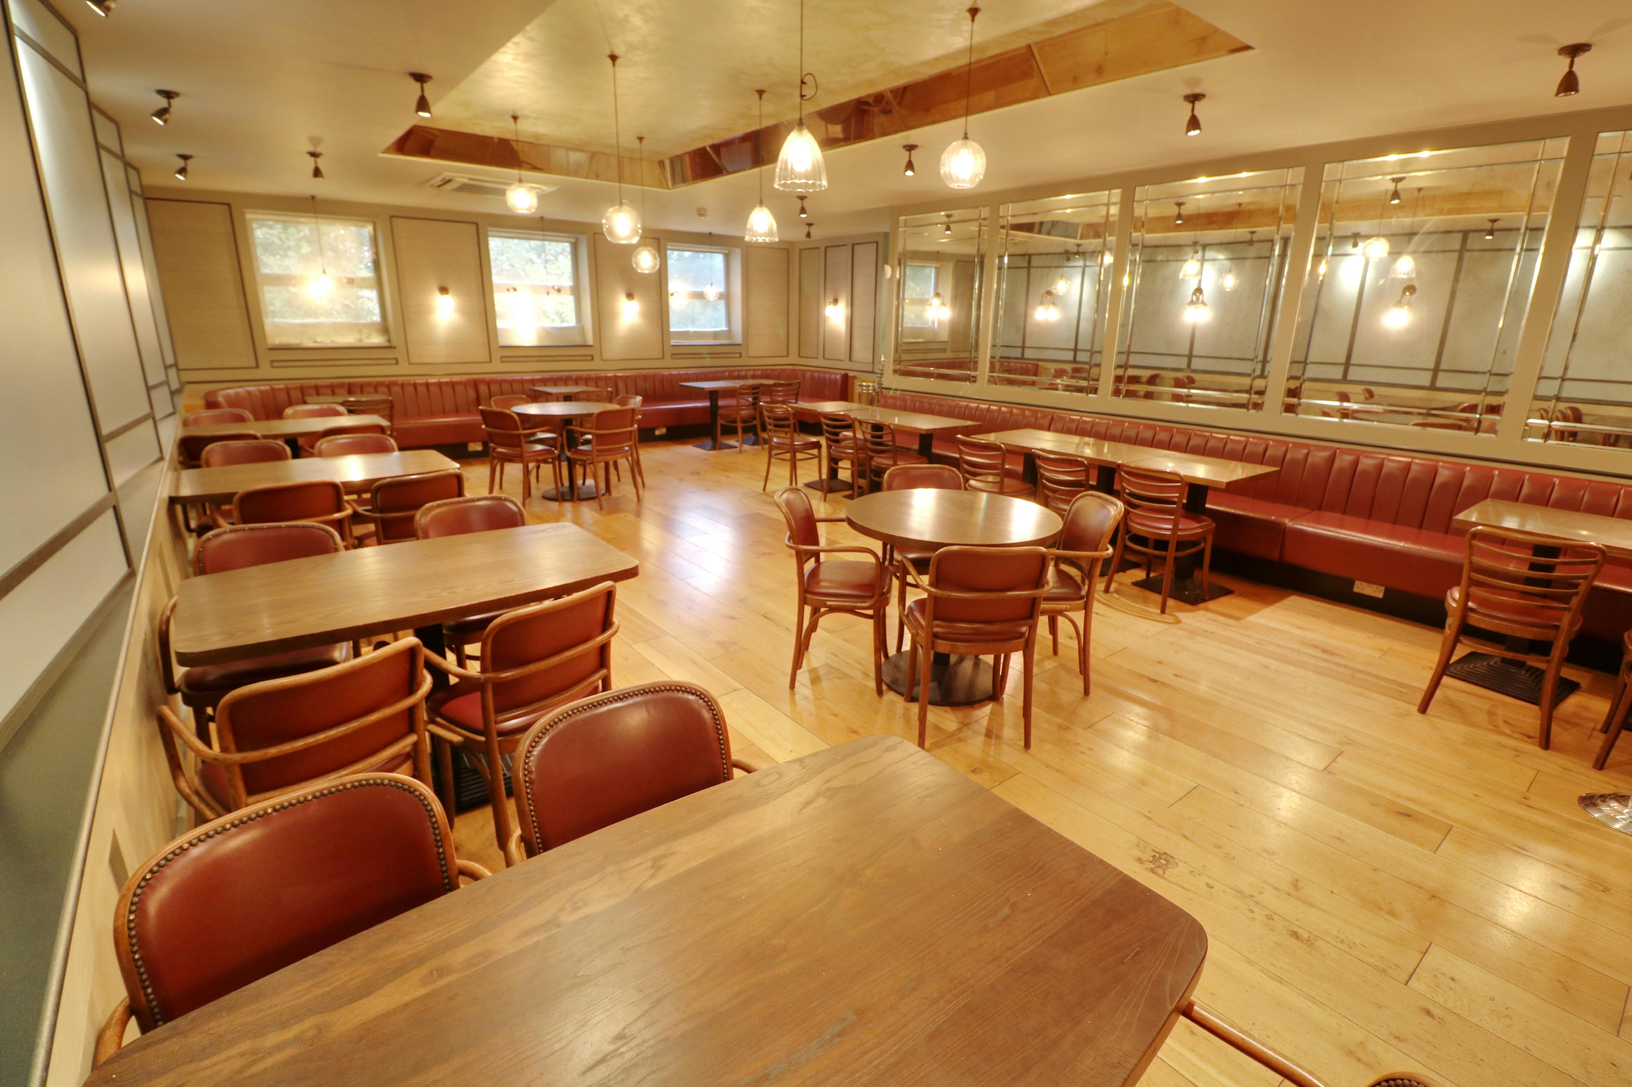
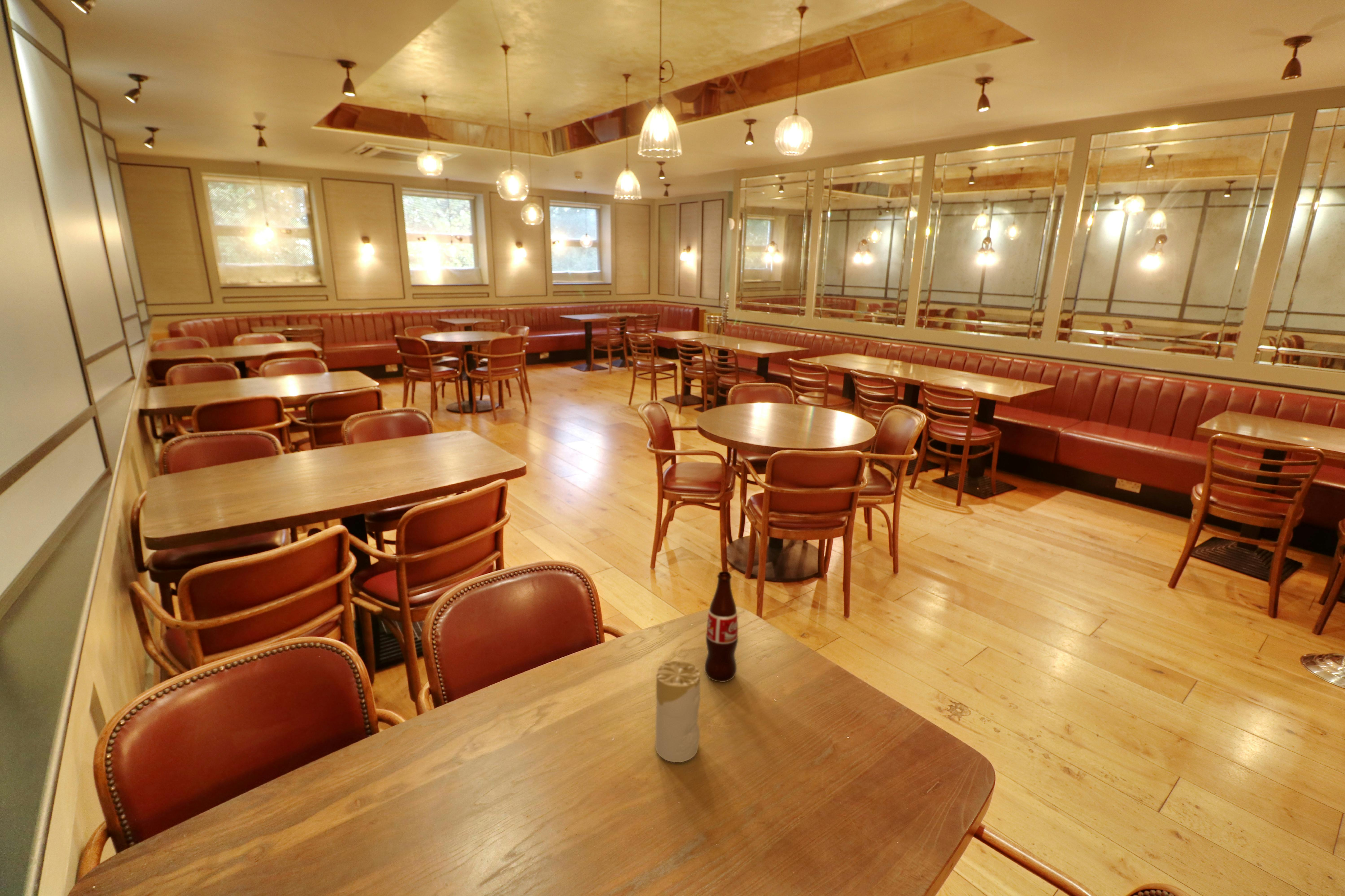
+ bottle (722, 625)
+ candle (678, 711)
